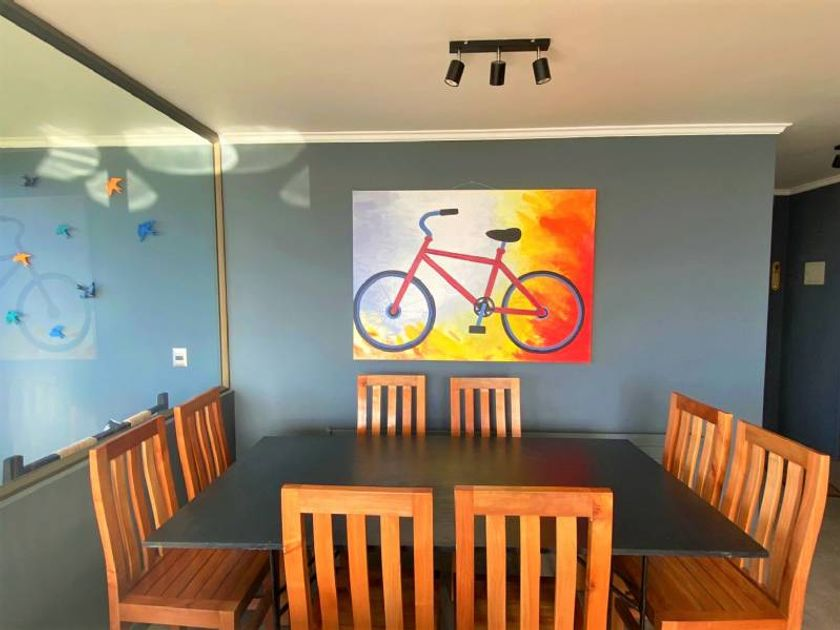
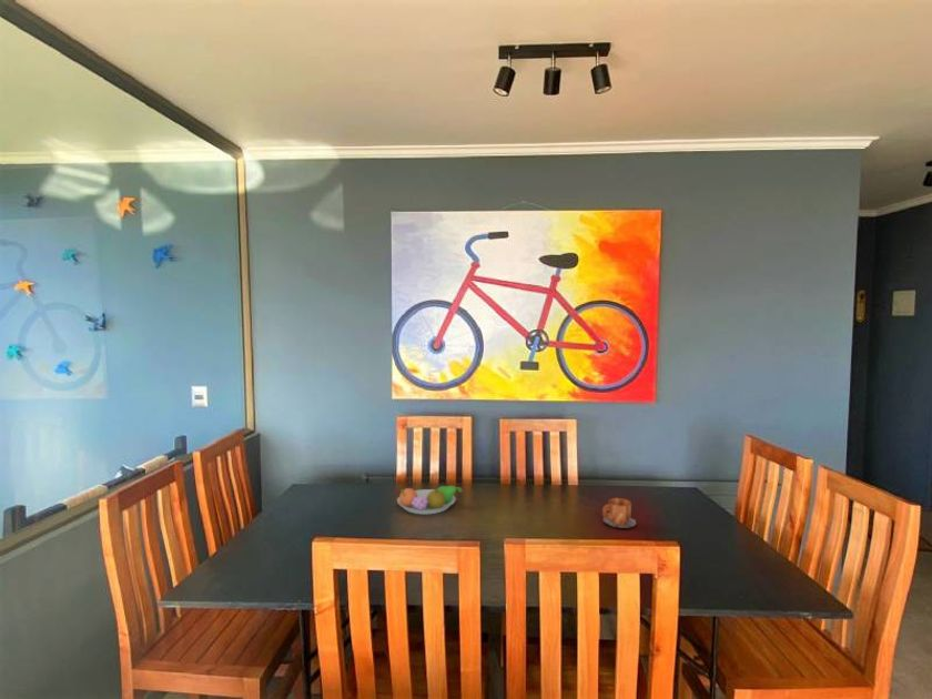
+ mug (618, 513)
+ fruit bowl (428, 494)
